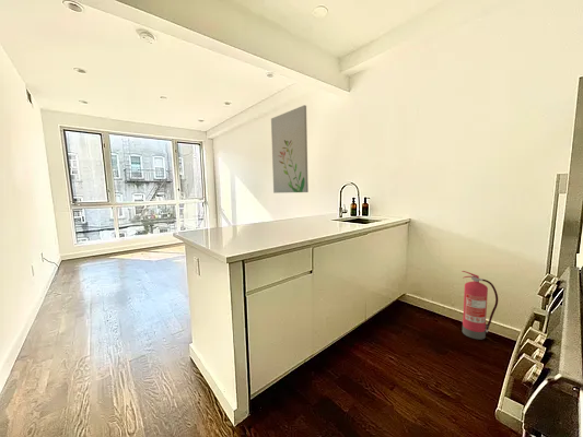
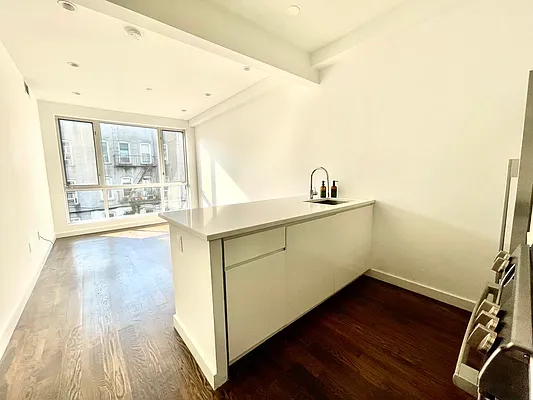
- wall art (288, 153)
- fire extinguisher (478, 305)
